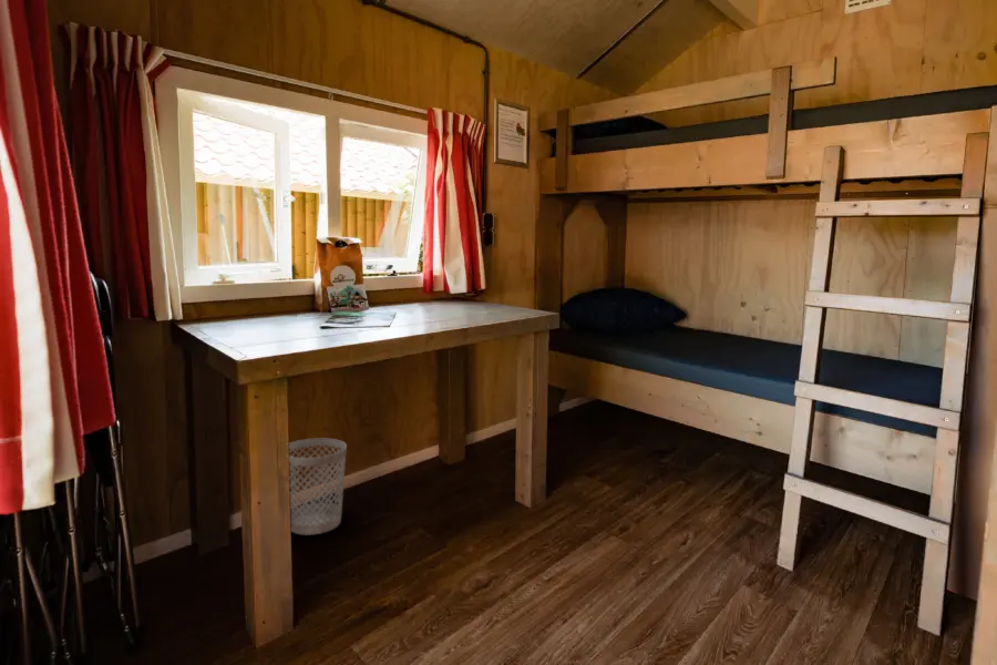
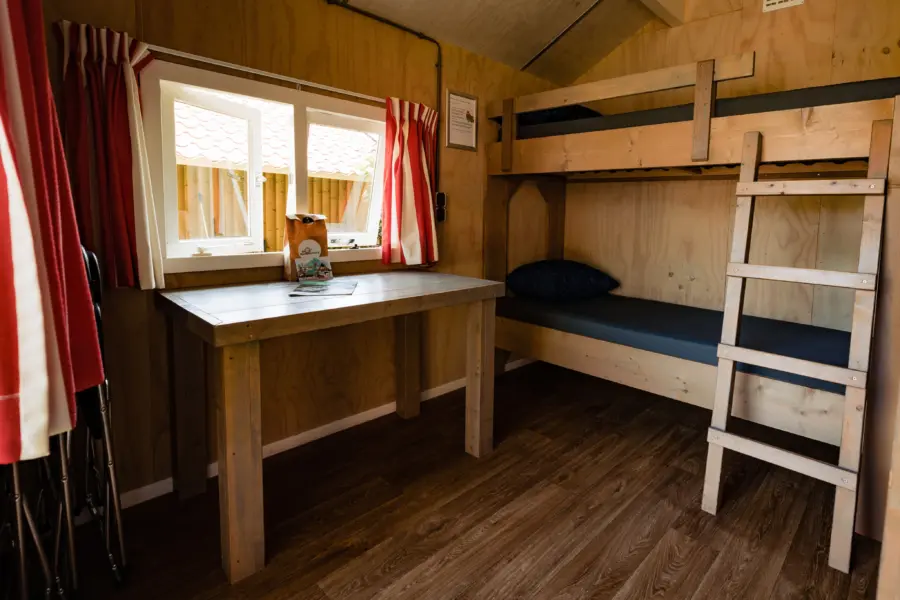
- wastebasket (314, 485)
